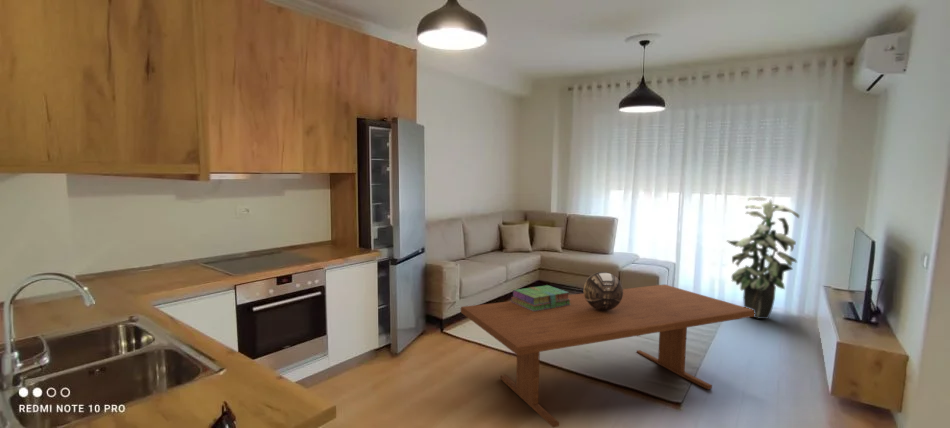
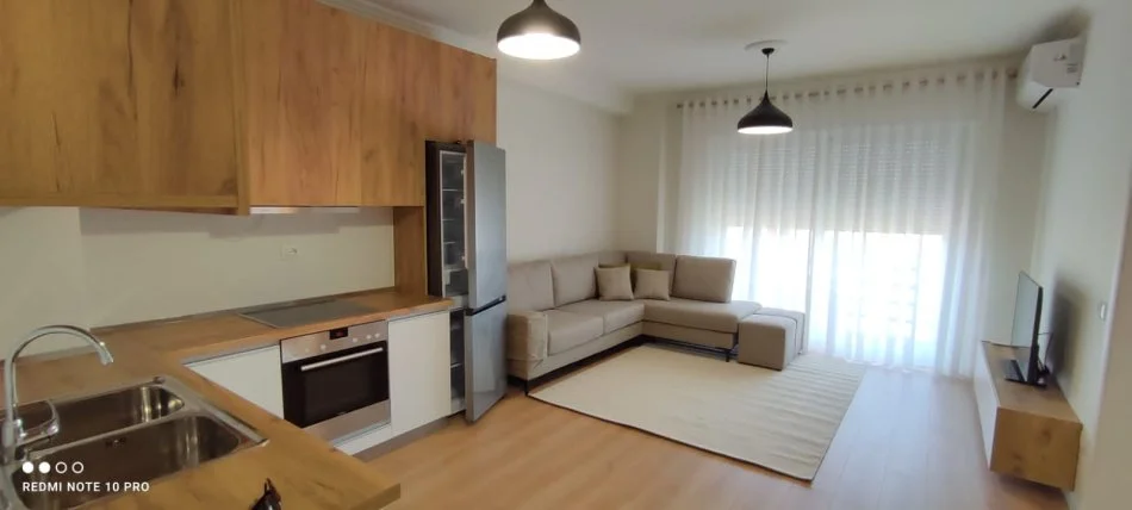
- decorative bowl (603, 290)
- indoor plant (759, 257)
- table (598, 341)
- stack of books (540, 296)
